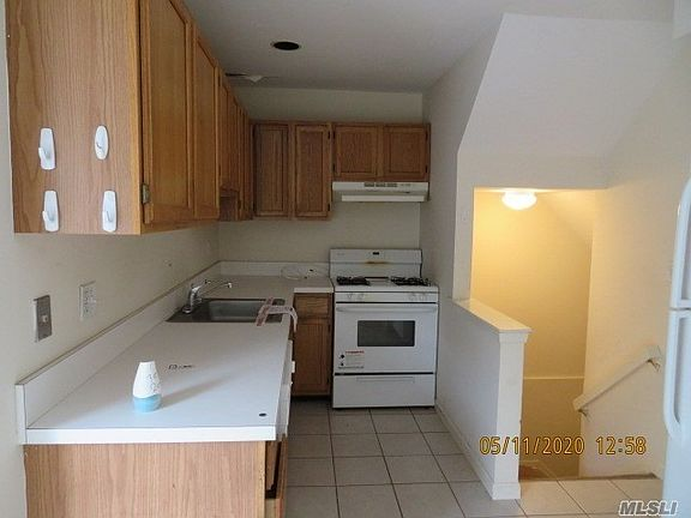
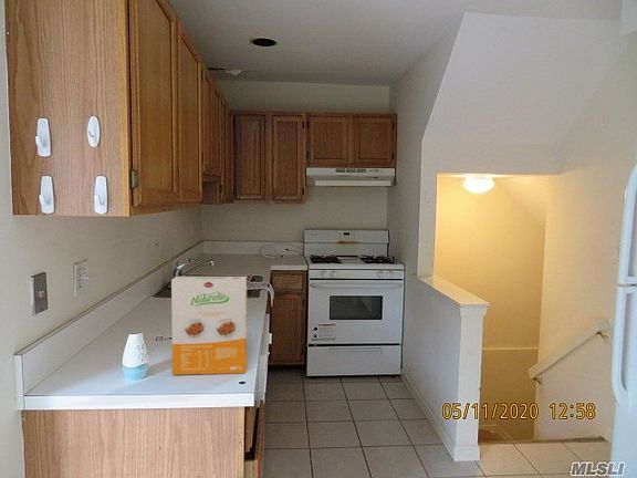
+ cereal box (210, 324)
